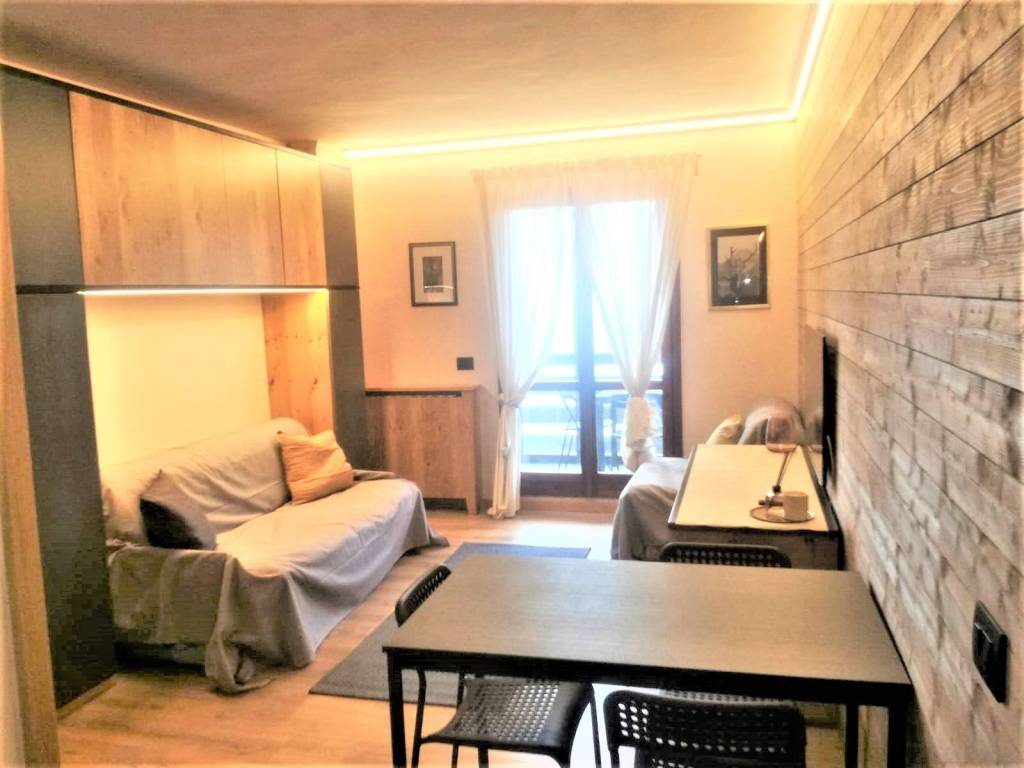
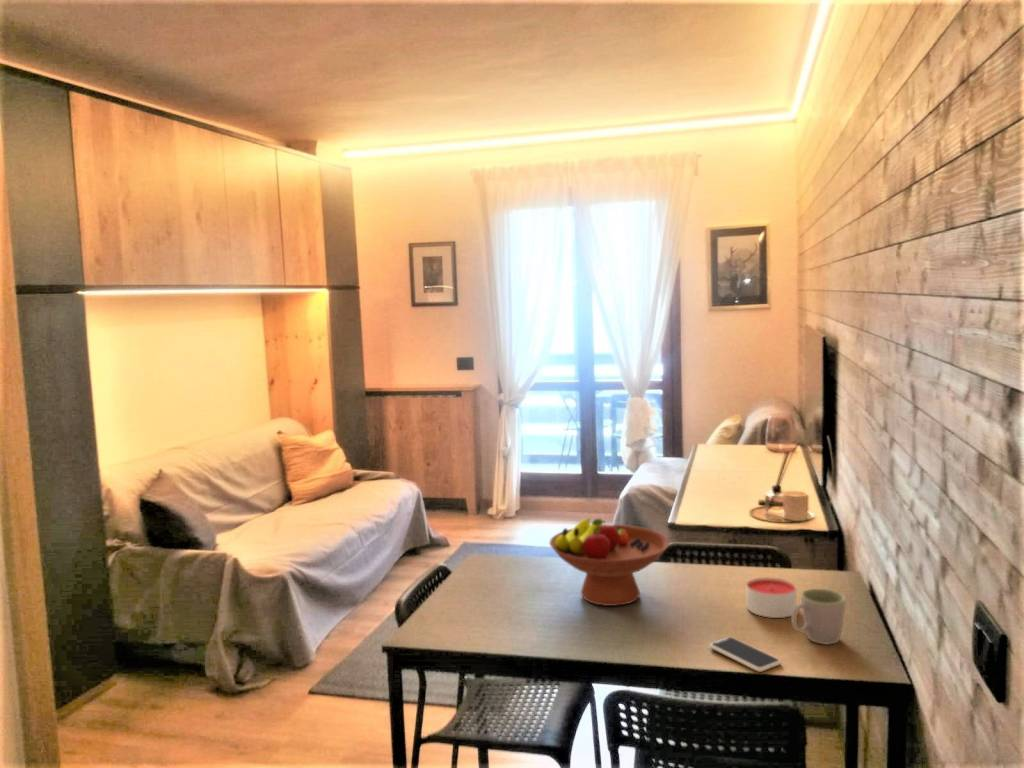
+ fruit bowl (609, 558)
+ smartphone (744, 653)
+ candle (771, 596)
+ mug (816, 618)
